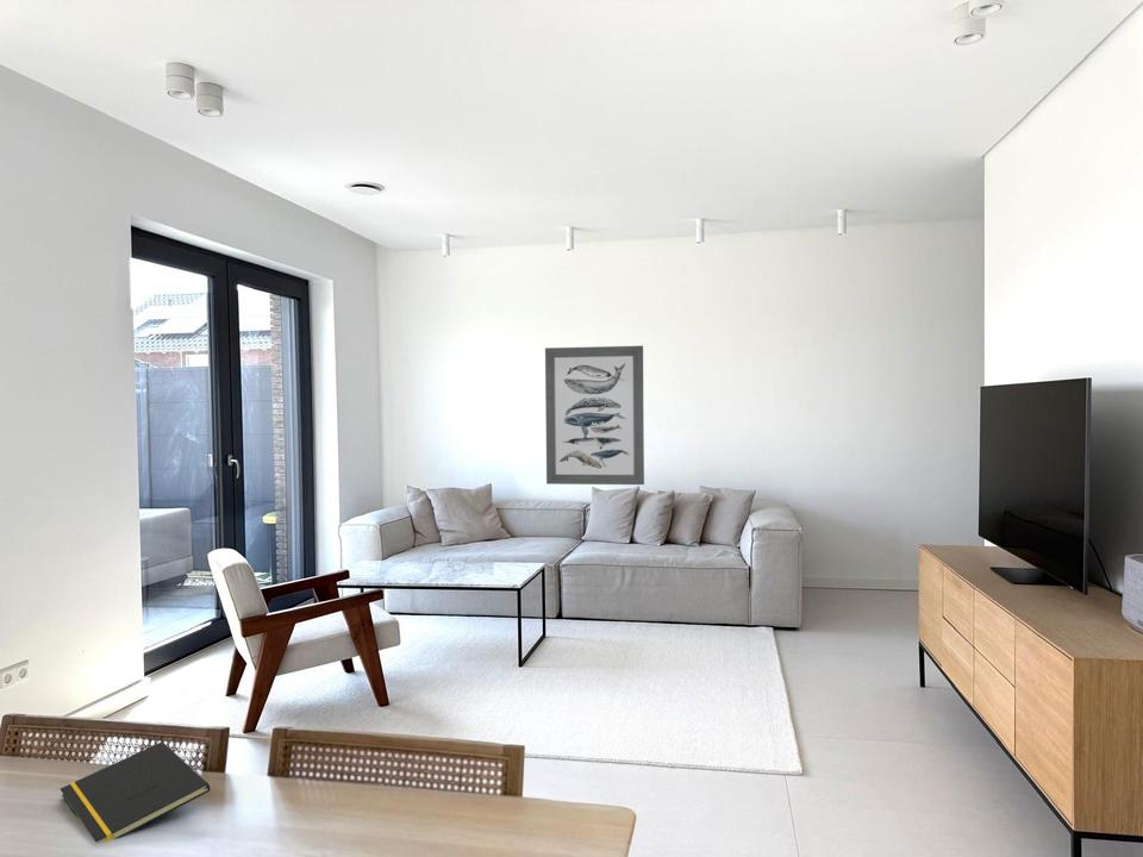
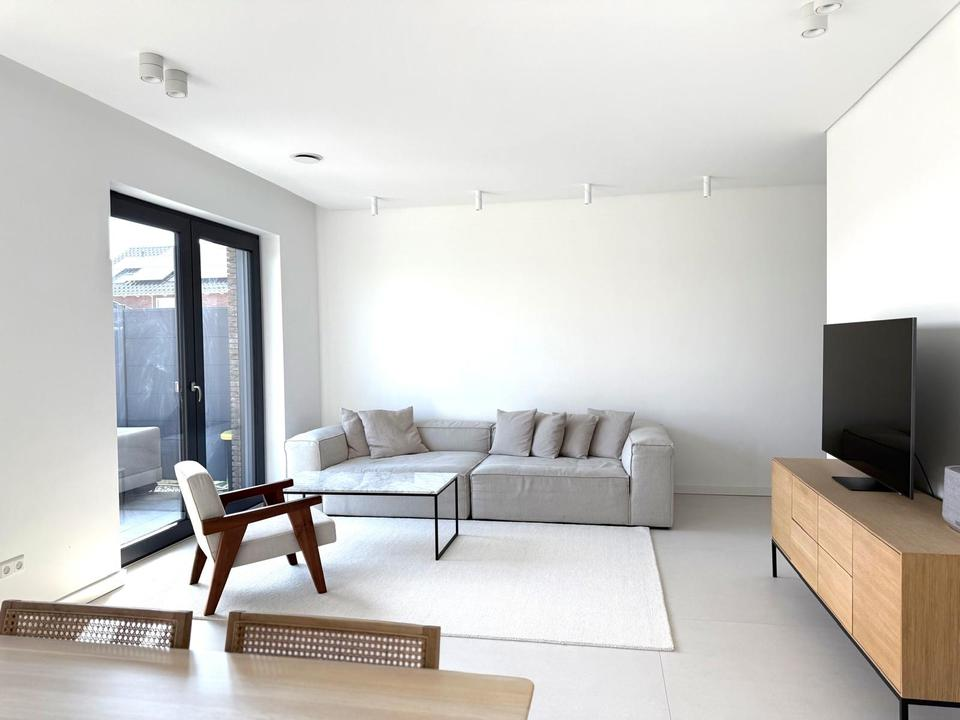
- notepad (133, 789)
- wall art (594, 415)
